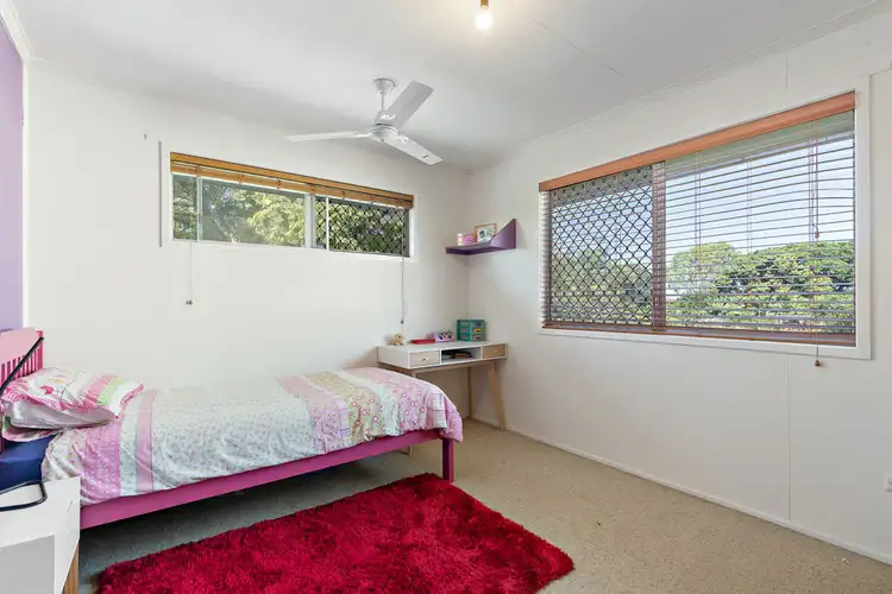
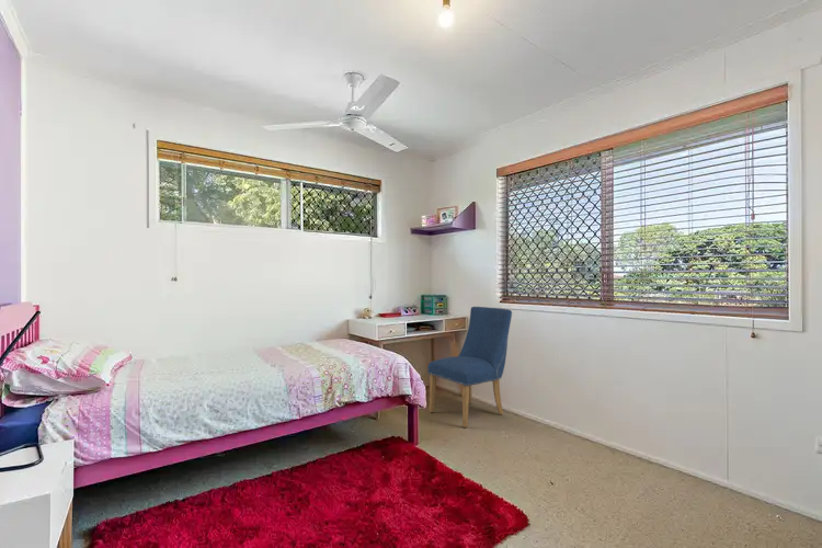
+ chair (471, 361)
